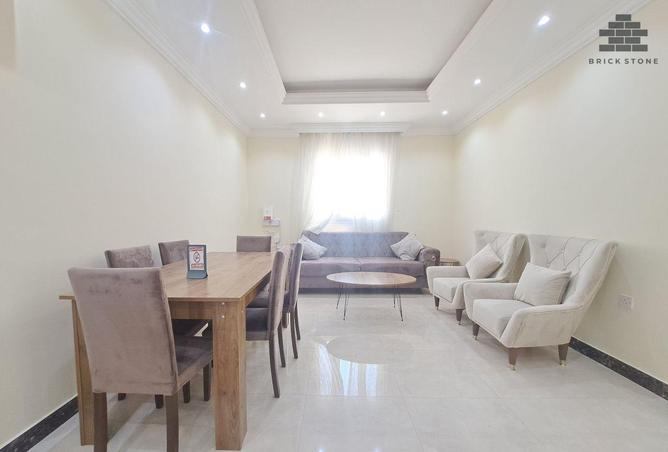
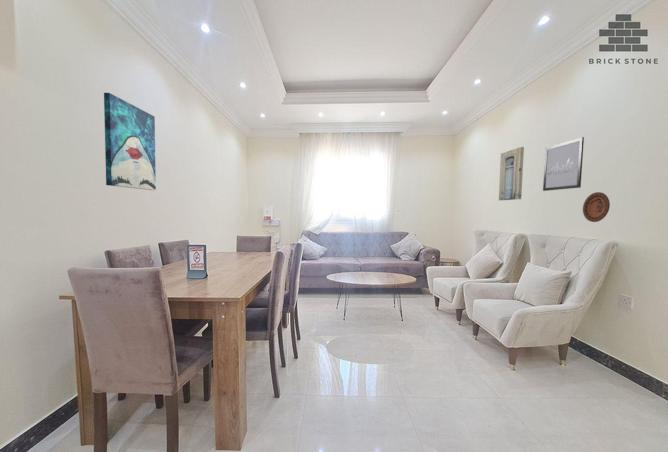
+ wall art (561, 166)
+ decorative plate (596, 207)
+ wall art (132, 147)
+ wall art (510, 175)
